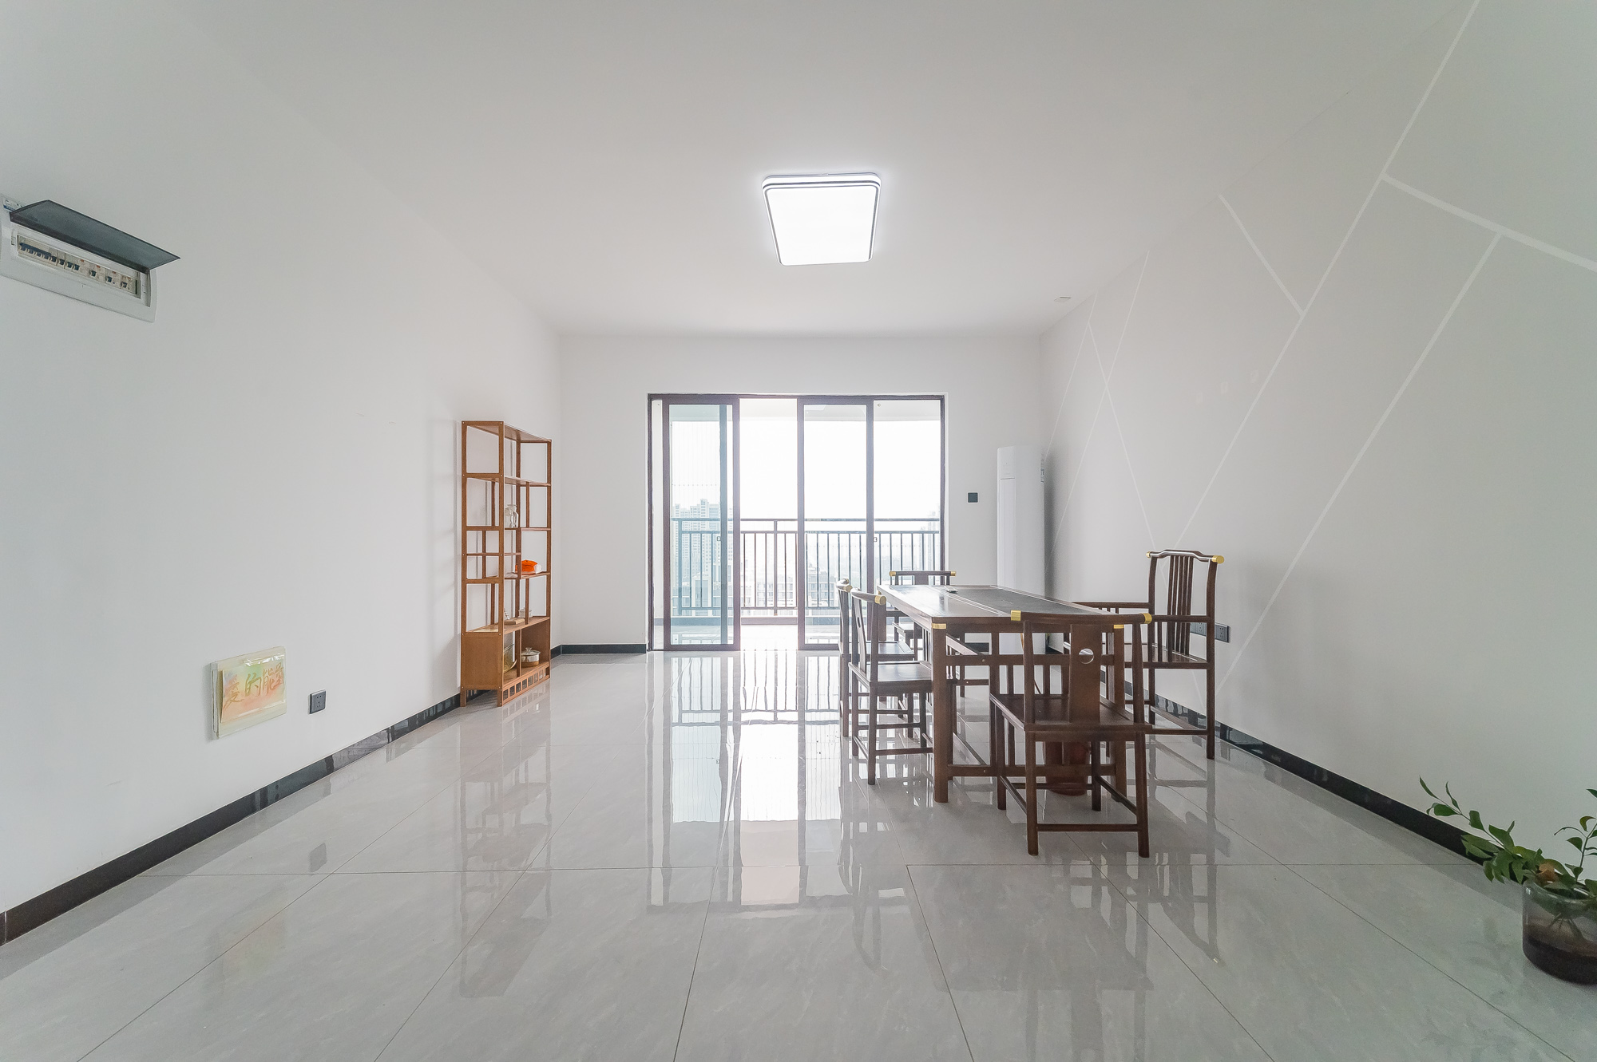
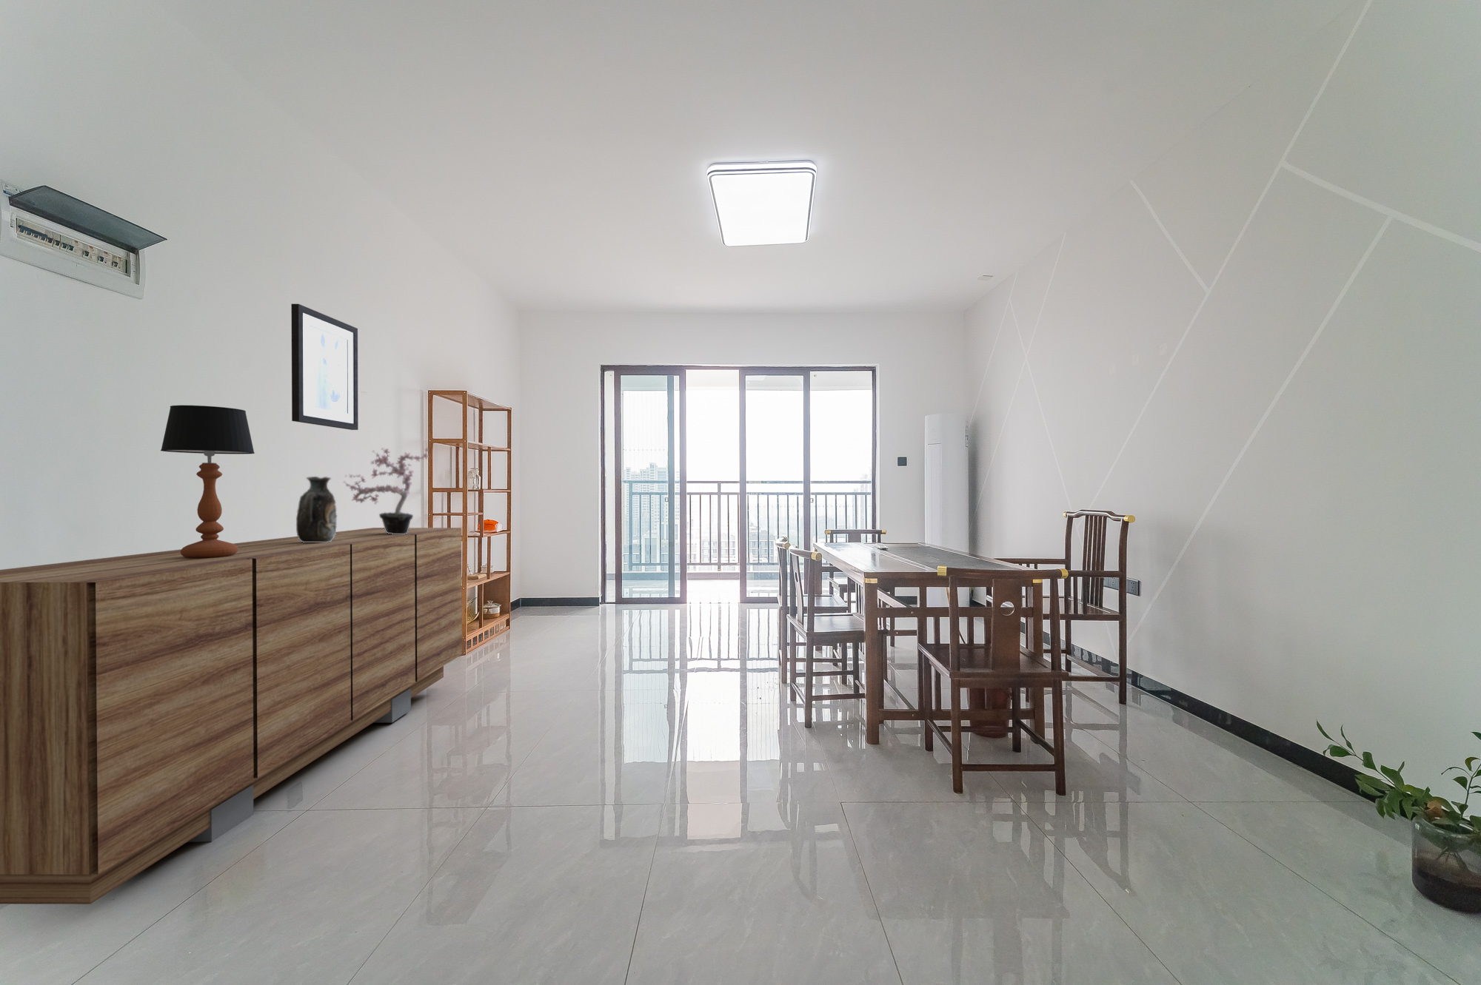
+ wall art (327, 370)
+ sideboard (289, 653)
+ potted plant (384, 488)
+ table lamp (209, 482)
+ decorative vase (314, 508)
